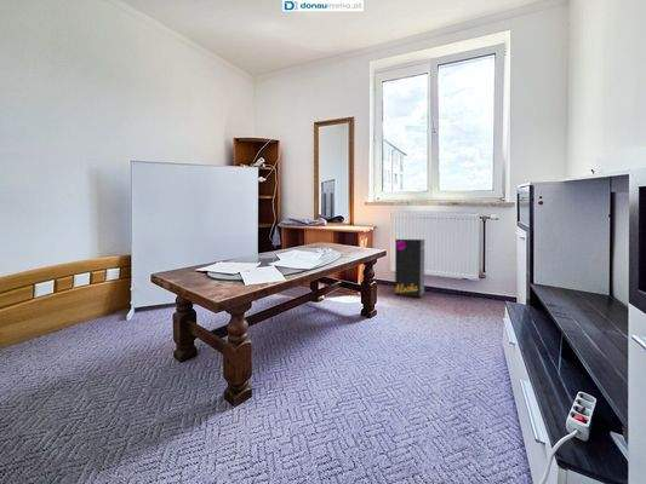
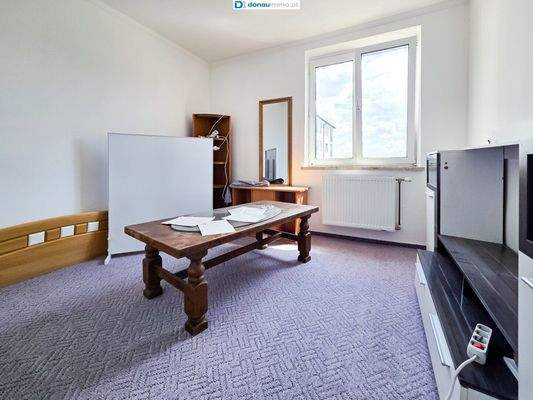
- speaker (410, 266)
